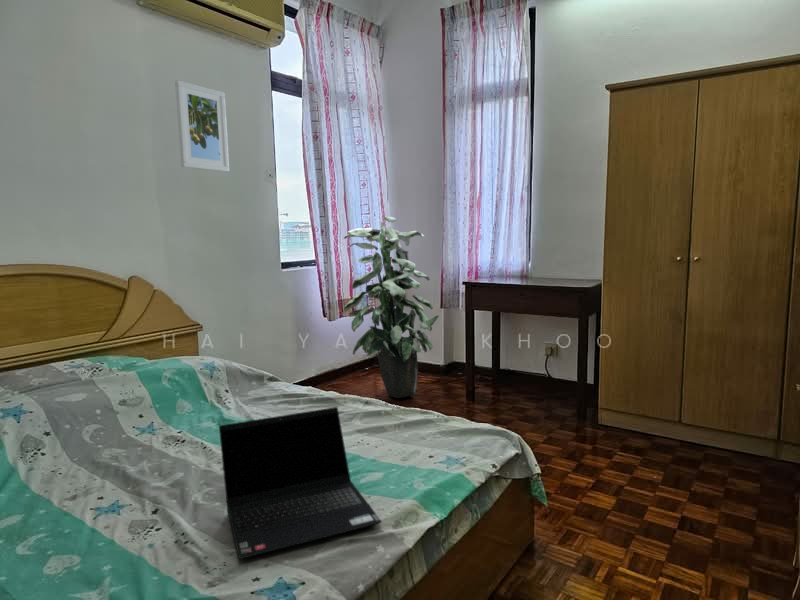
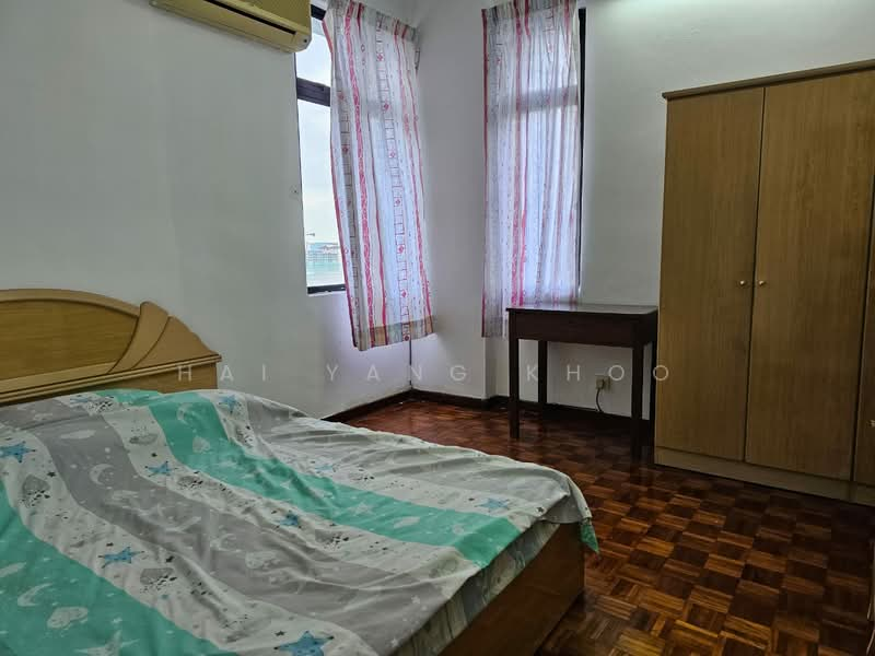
- indoor plant (389, 308)
- laptop computer (295, 473)
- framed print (203, 128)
